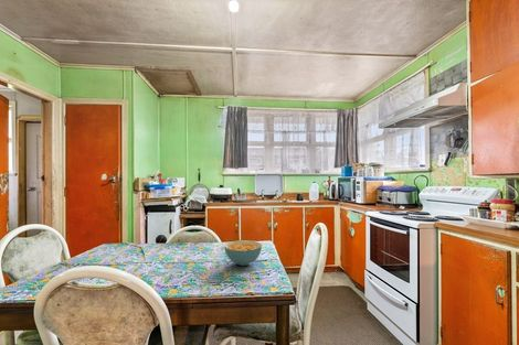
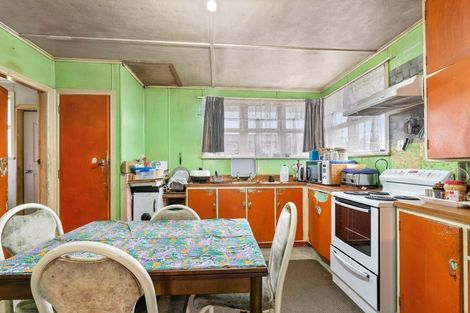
- cereal bowl (243, 254)
